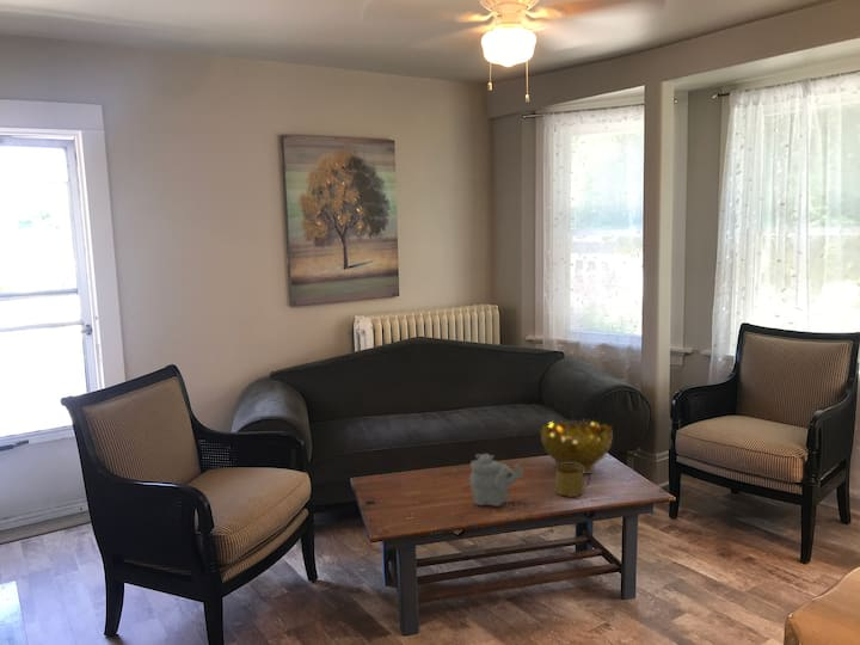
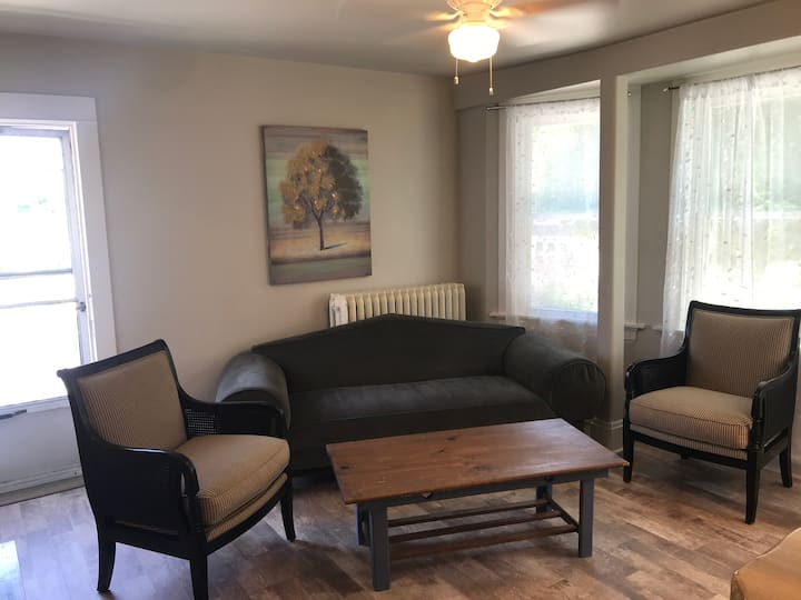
- mug (572, 480)
- teapot (496, 478)
- decorative bowl (576, 446)
